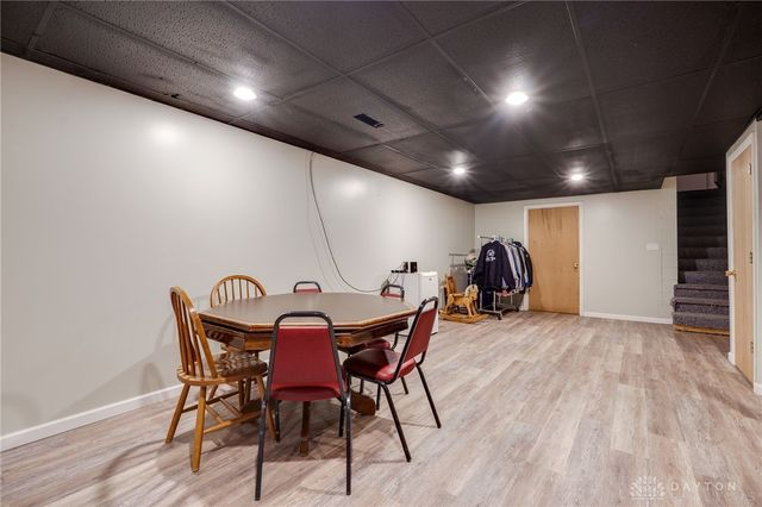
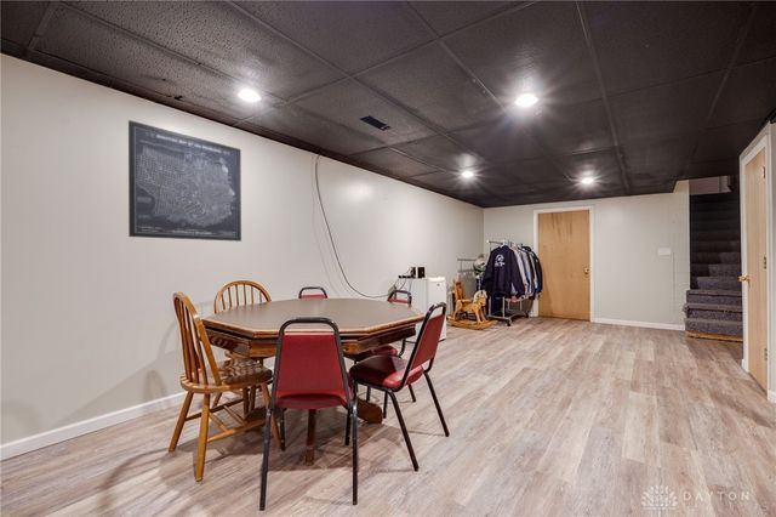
+ wall art (190, 187)
